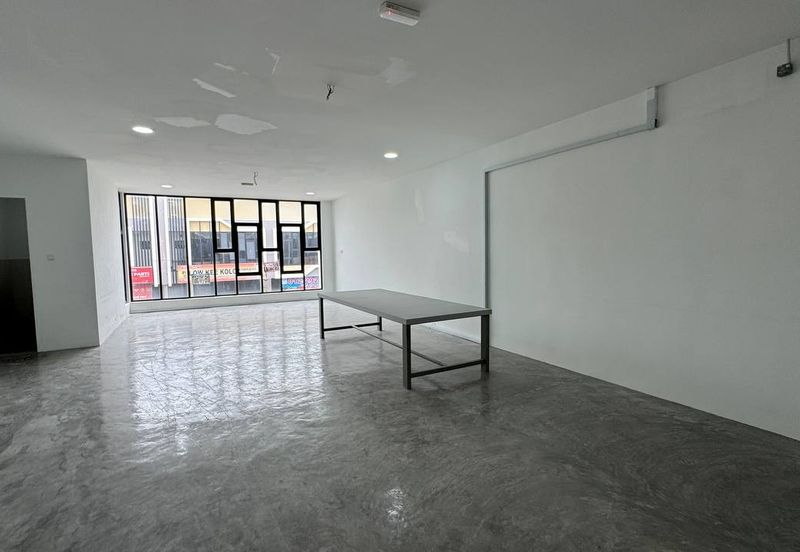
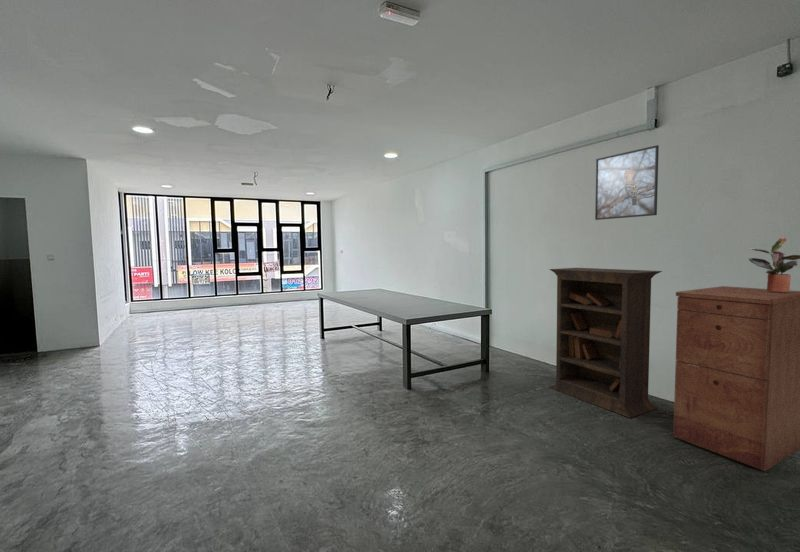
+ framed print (624, 185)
+ potted plant (773, 264)
+ bookcase (600, 334)
+ filing cabinet (740, 367)
